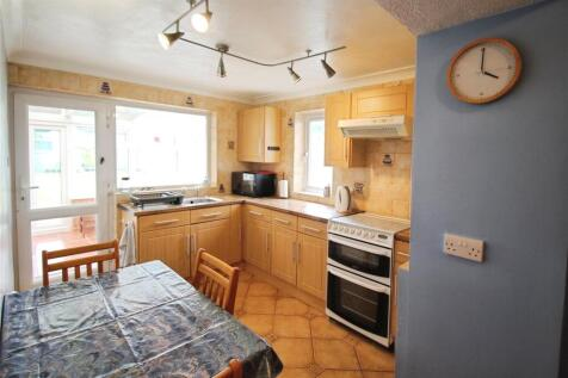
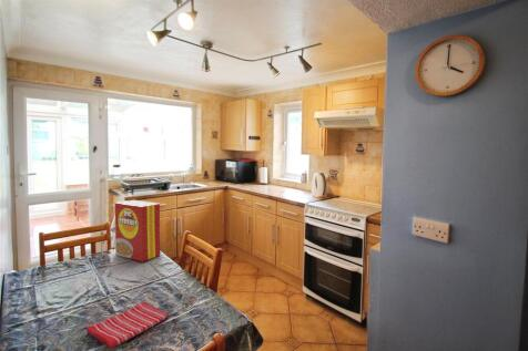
+ cereal box (138, 228)
+ dish towel (129, 322)
